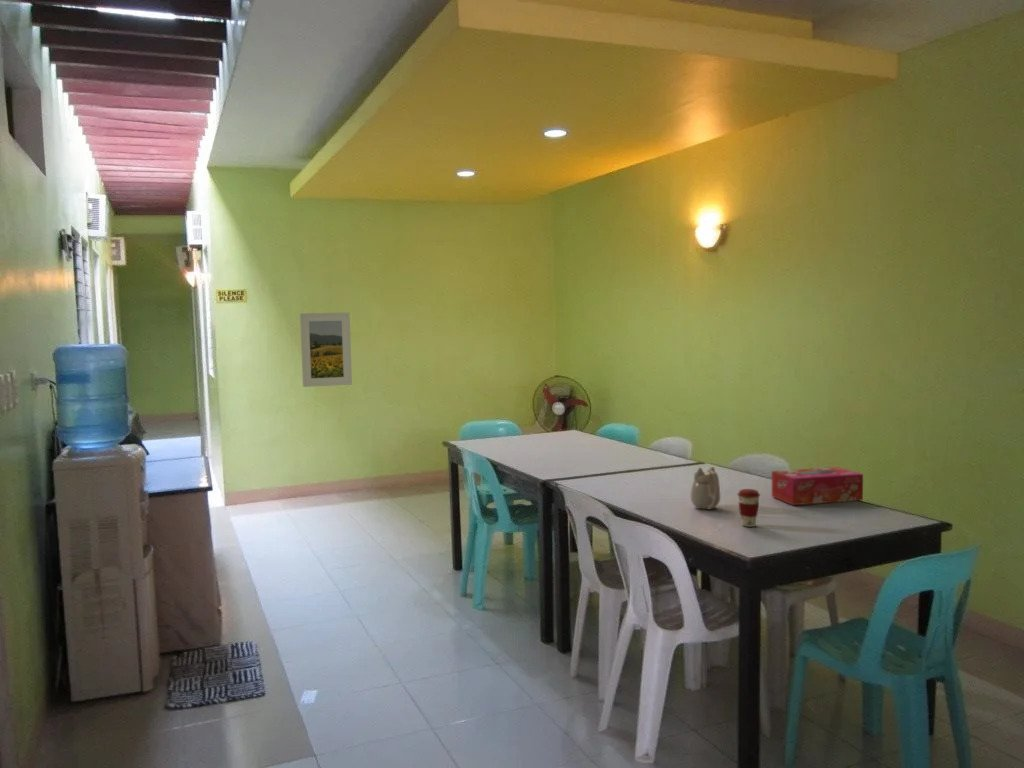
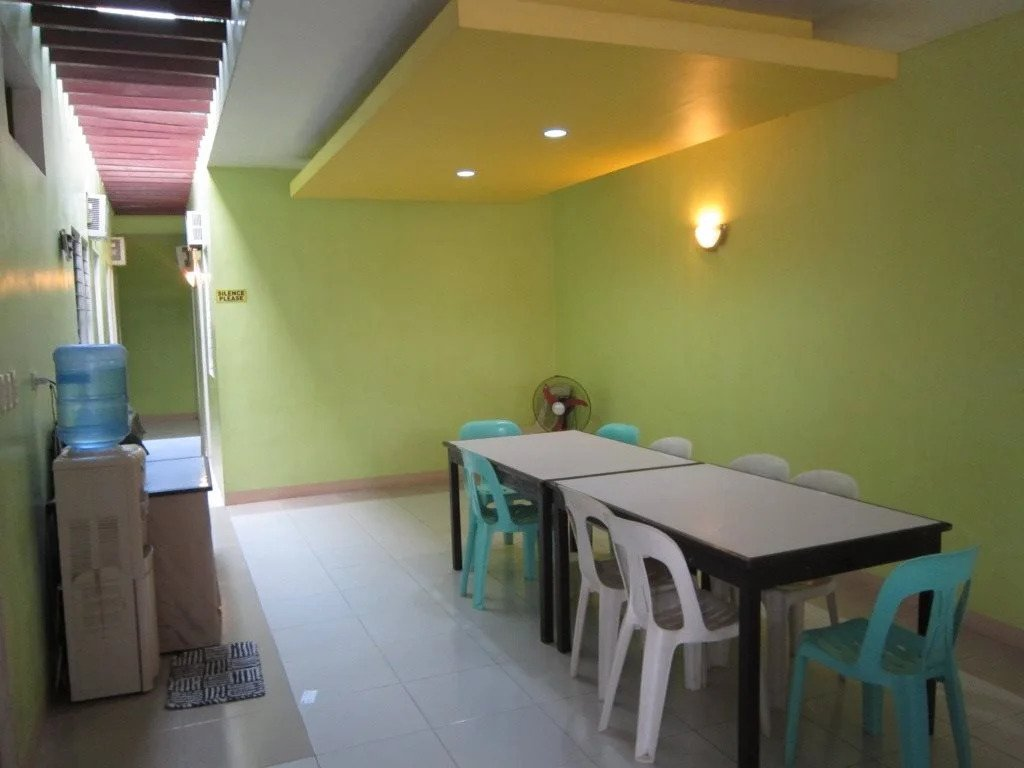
- coffee cup (748, 507)
- teapot (706, 487)
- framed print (326, 349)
- tissue box (816, 485)
